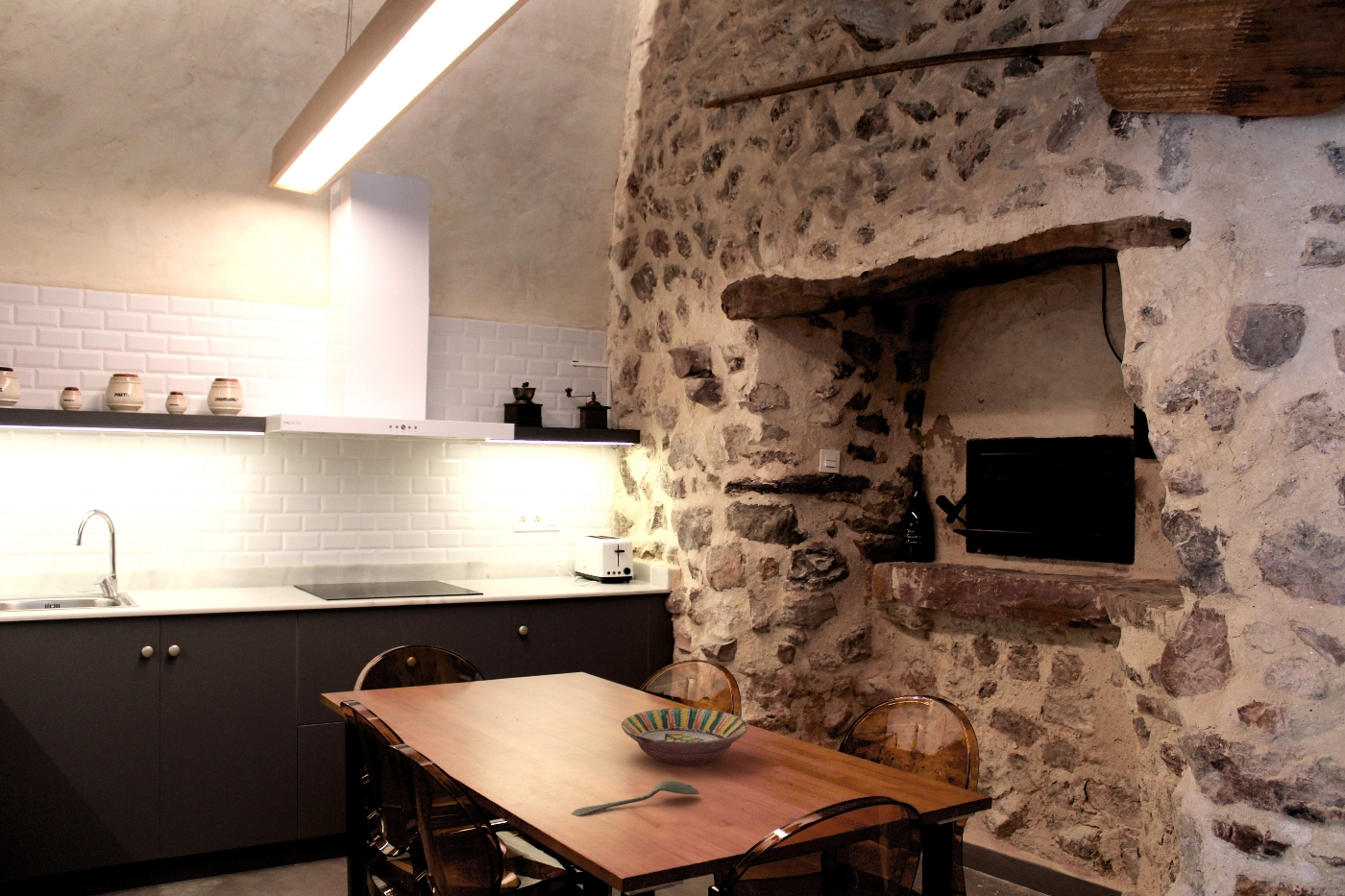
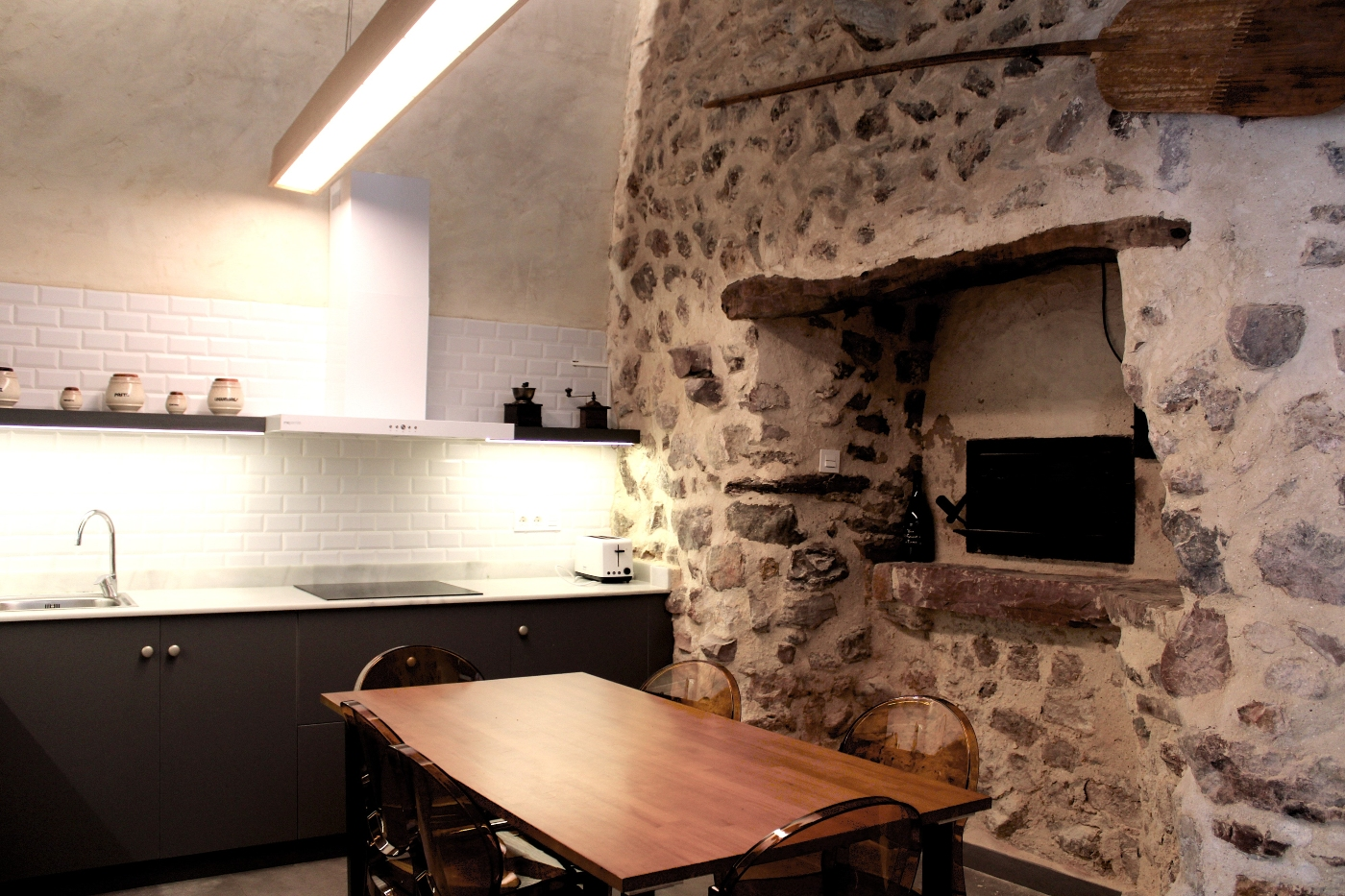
- serving bowl (684, 739)
- spoon (638, 797)
